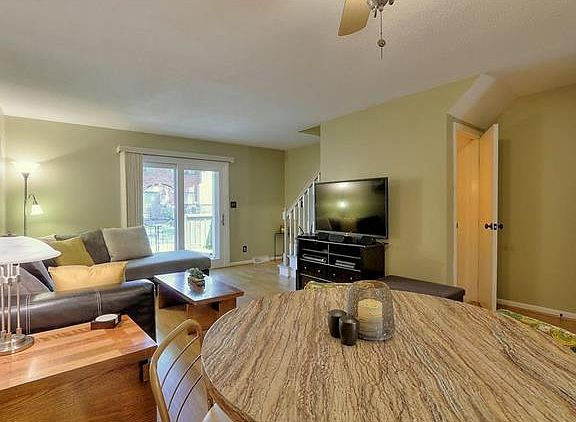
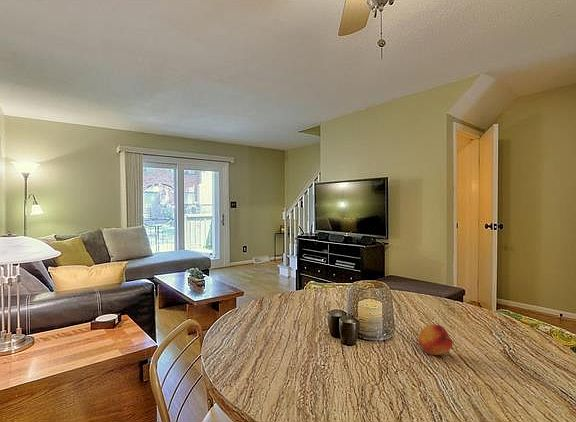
+ fruit (434, 339)
